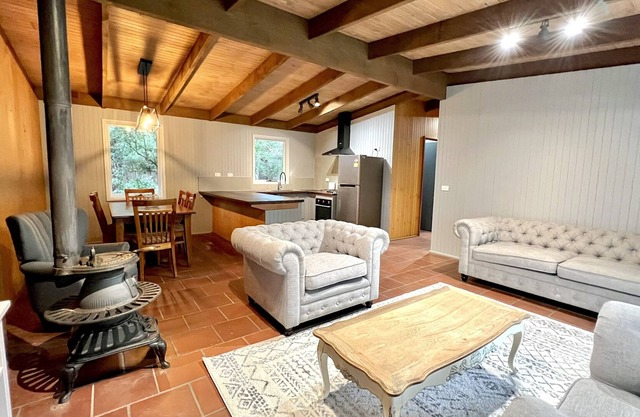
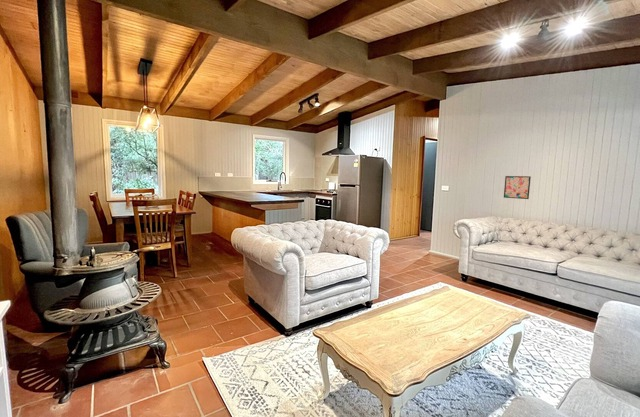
+ wall art (516, 187)
